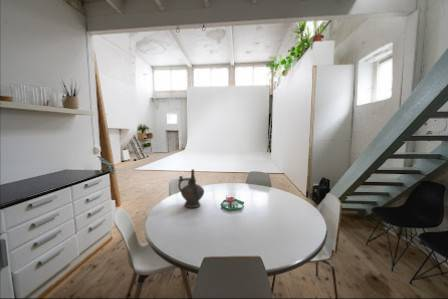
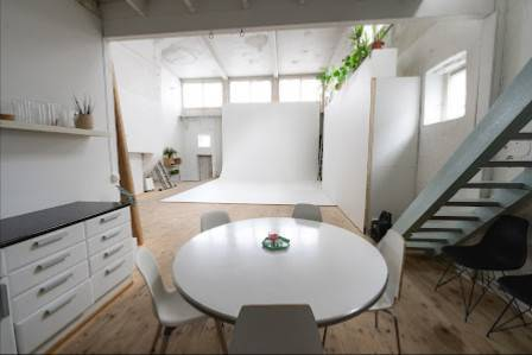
- ceremonial vessel (191, 187)
